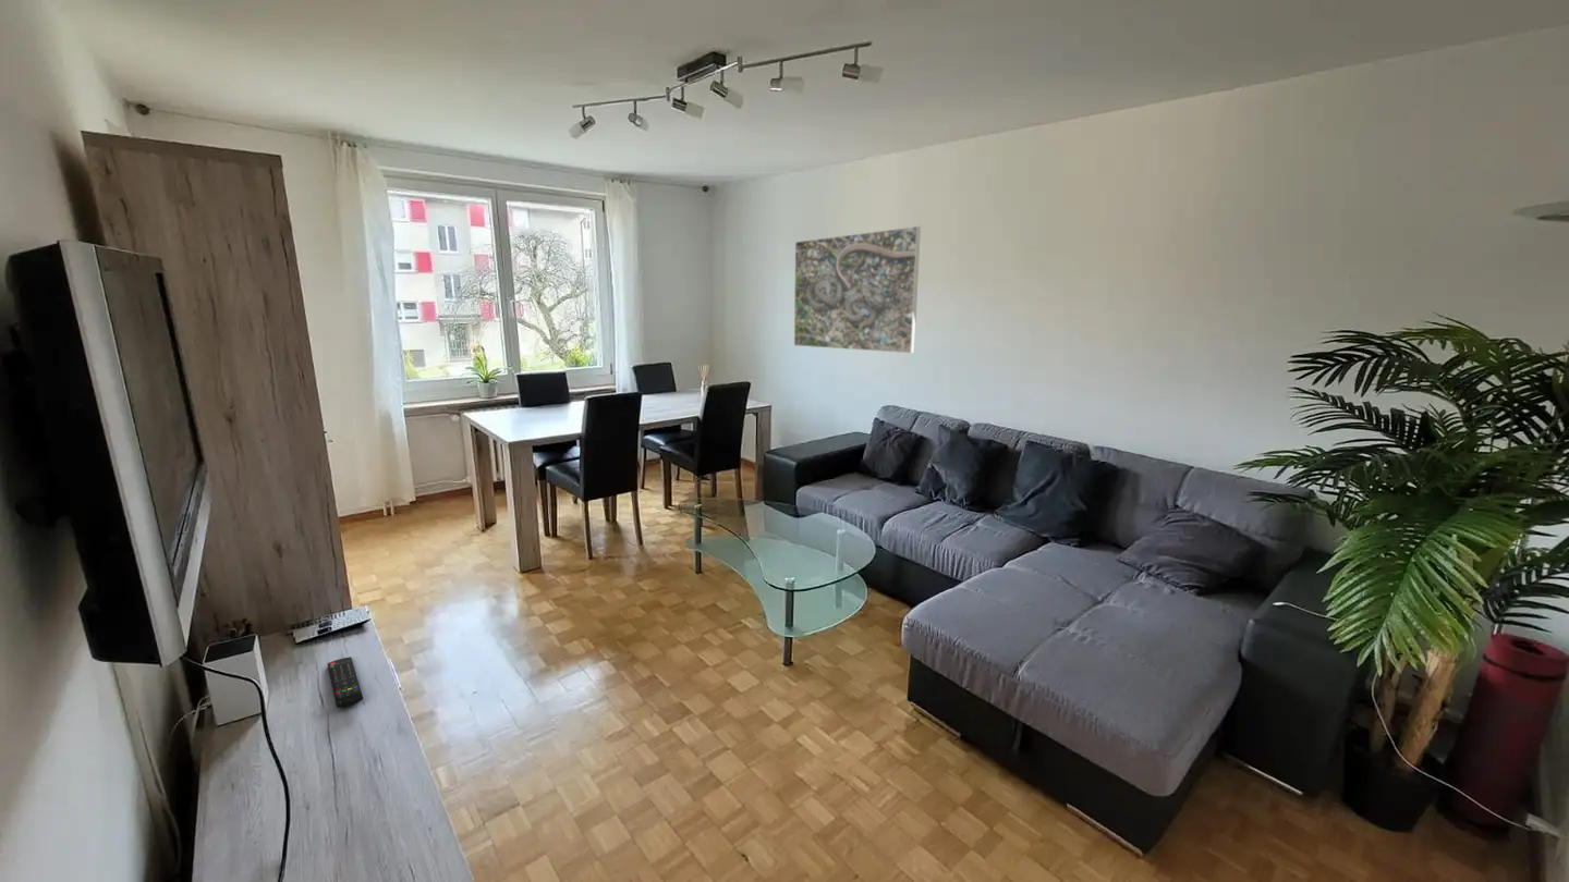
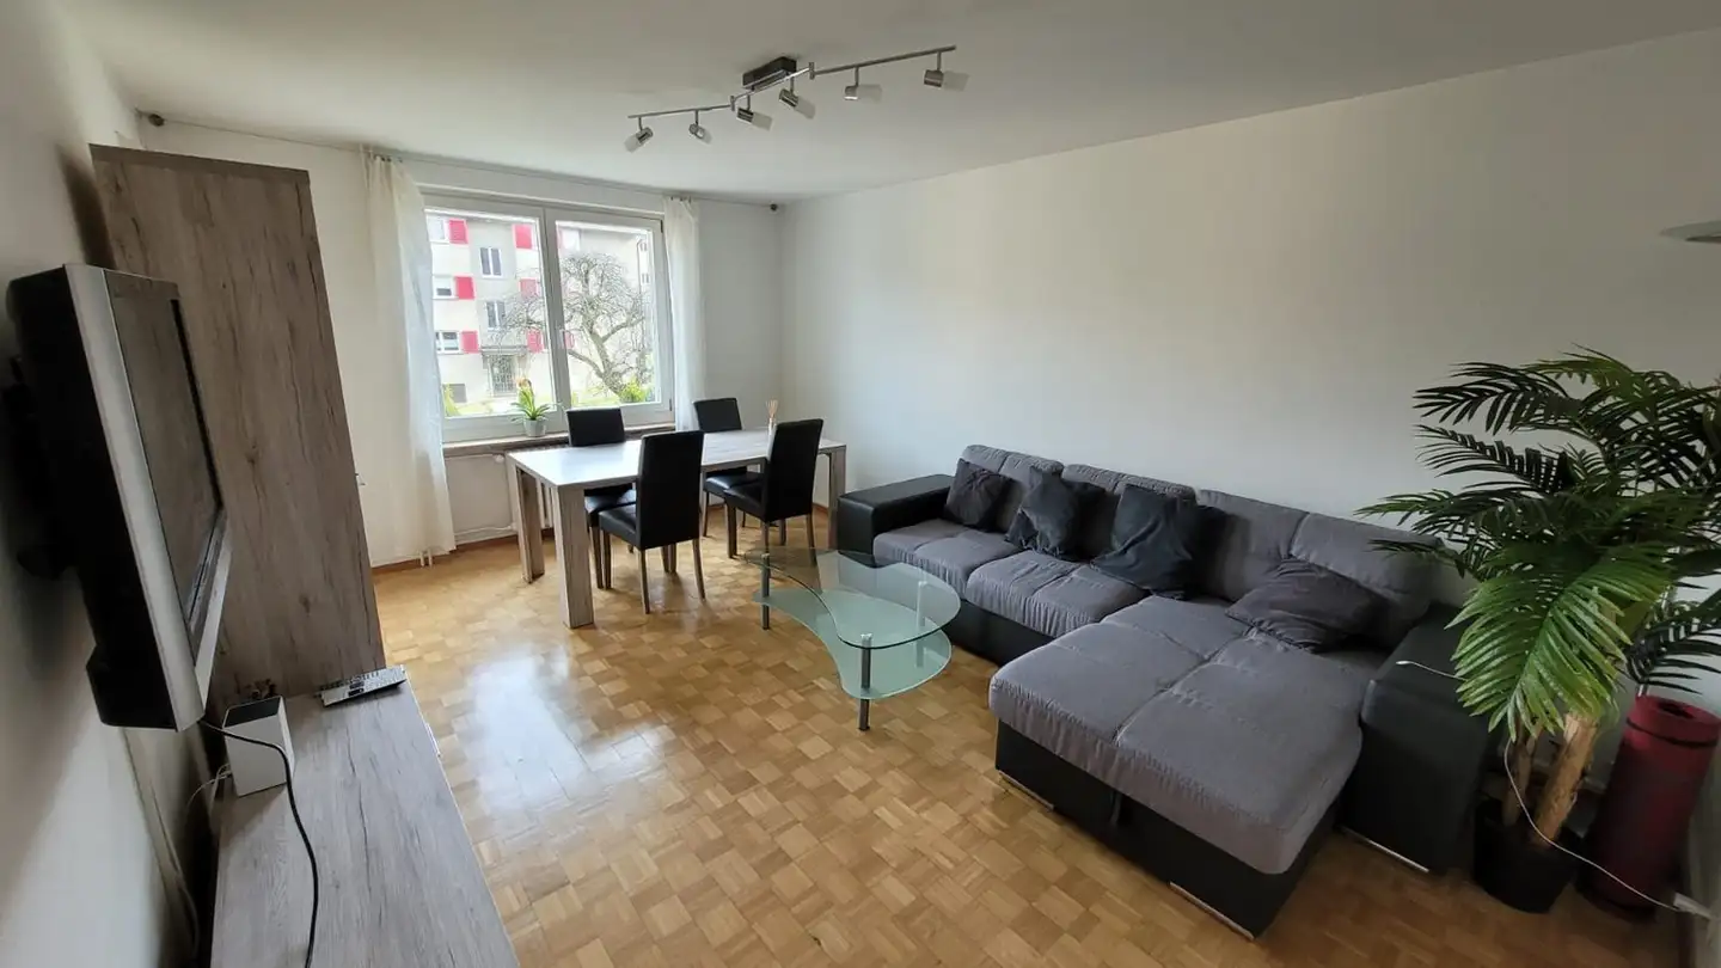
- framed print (850, 293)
- remote control (344, 681)
